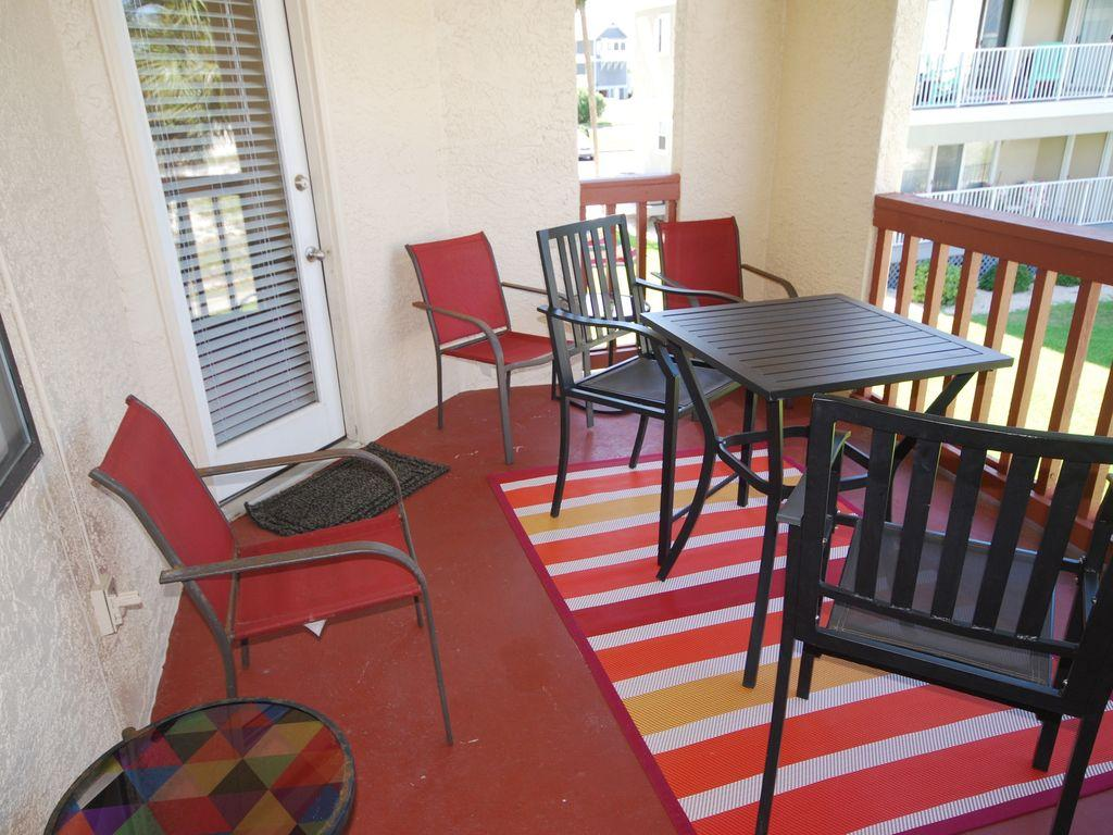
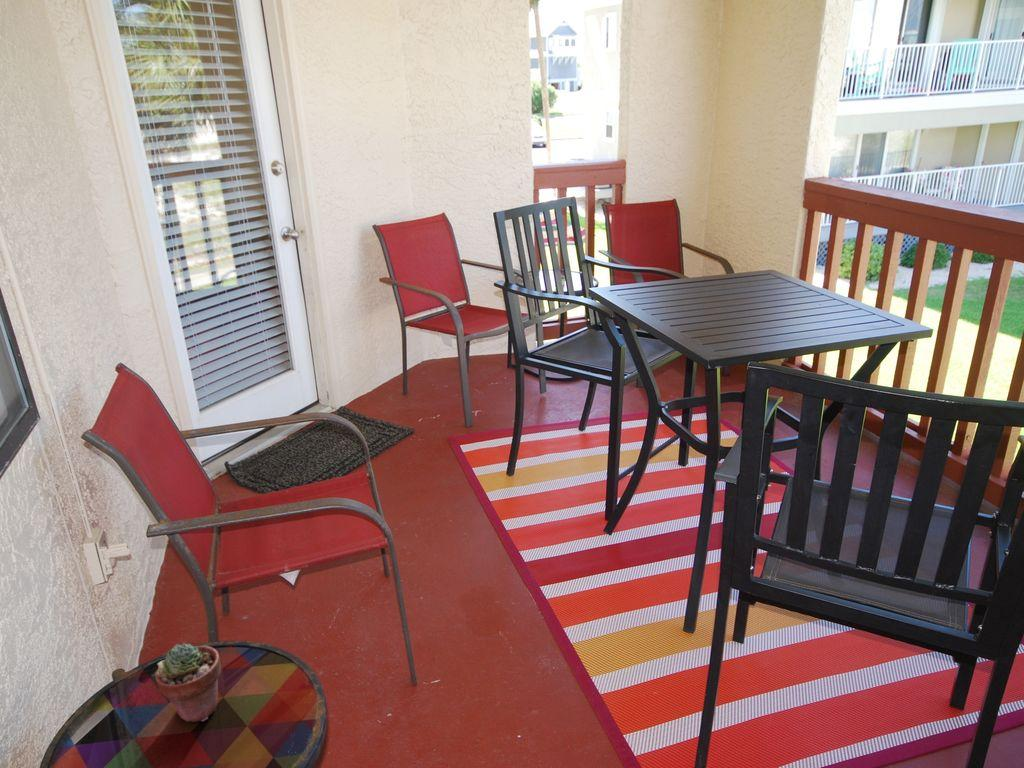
+ potted succulent (190, 677)
